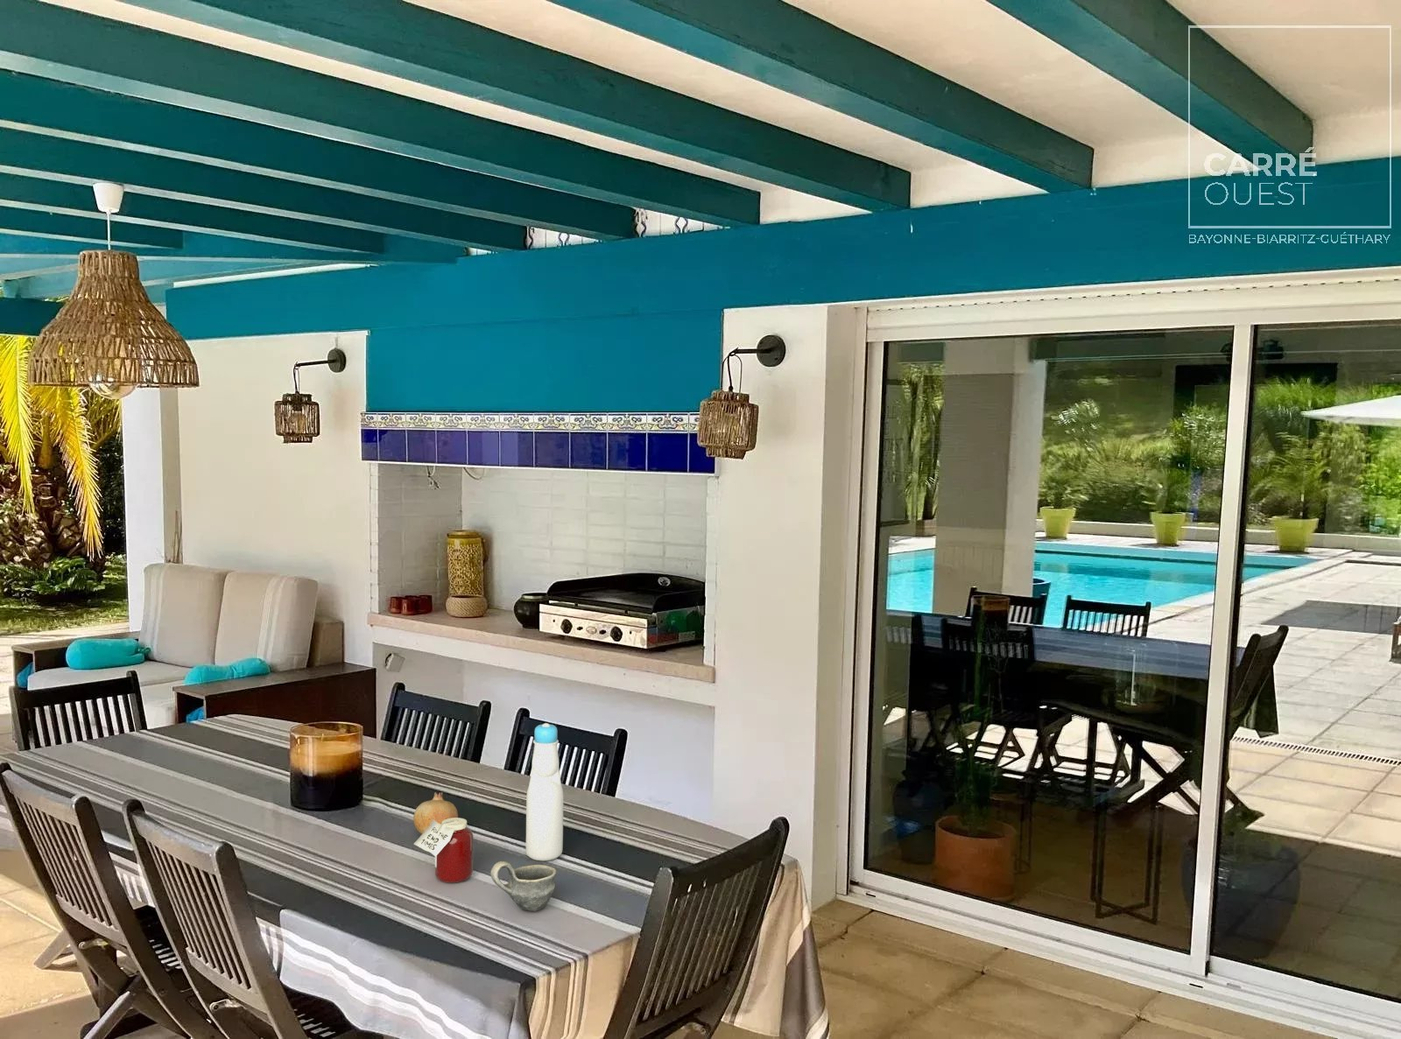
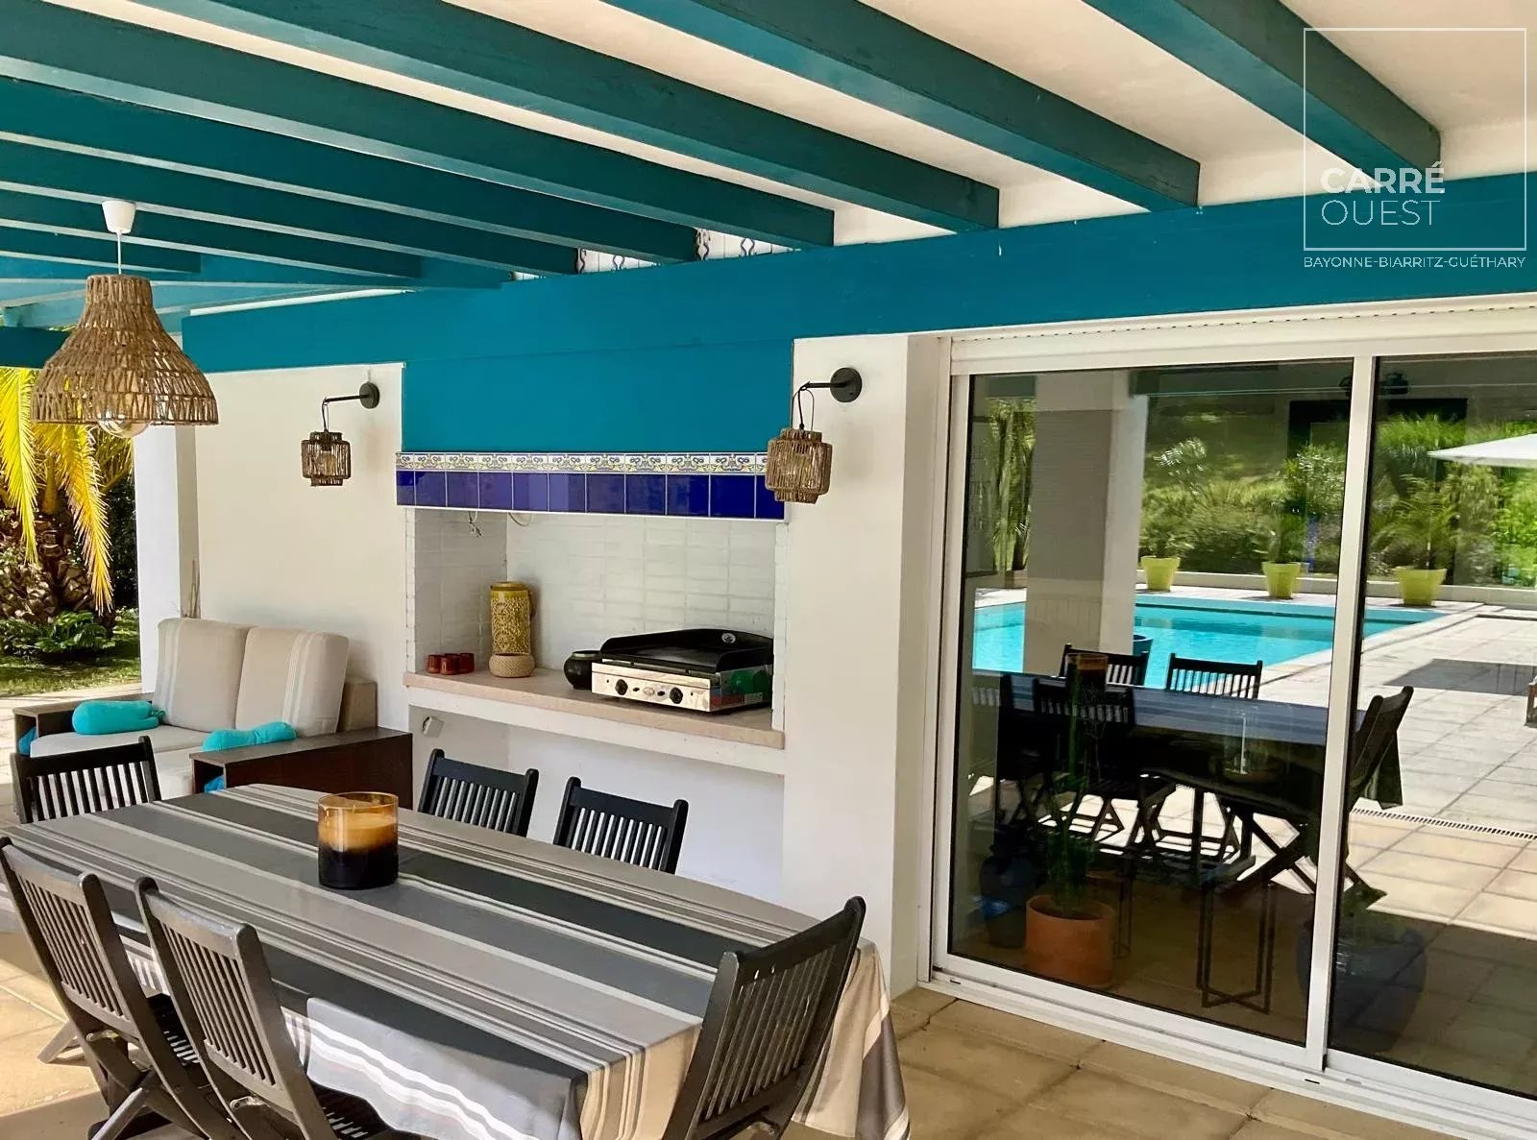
- fruit (436, 815)
- cup (525, 882)
- bottle (545, 789)
- jar (447, 851)
